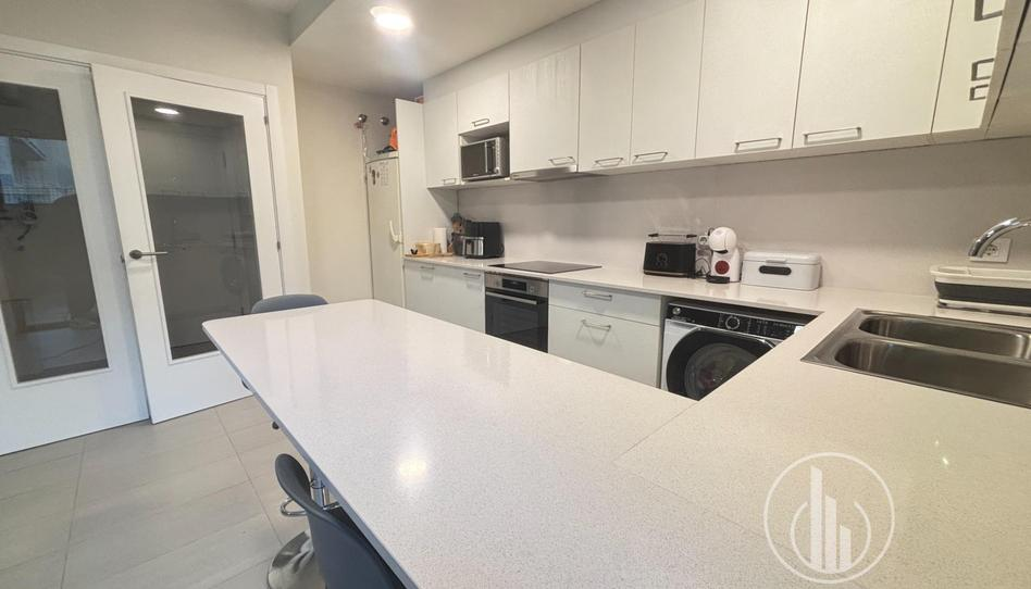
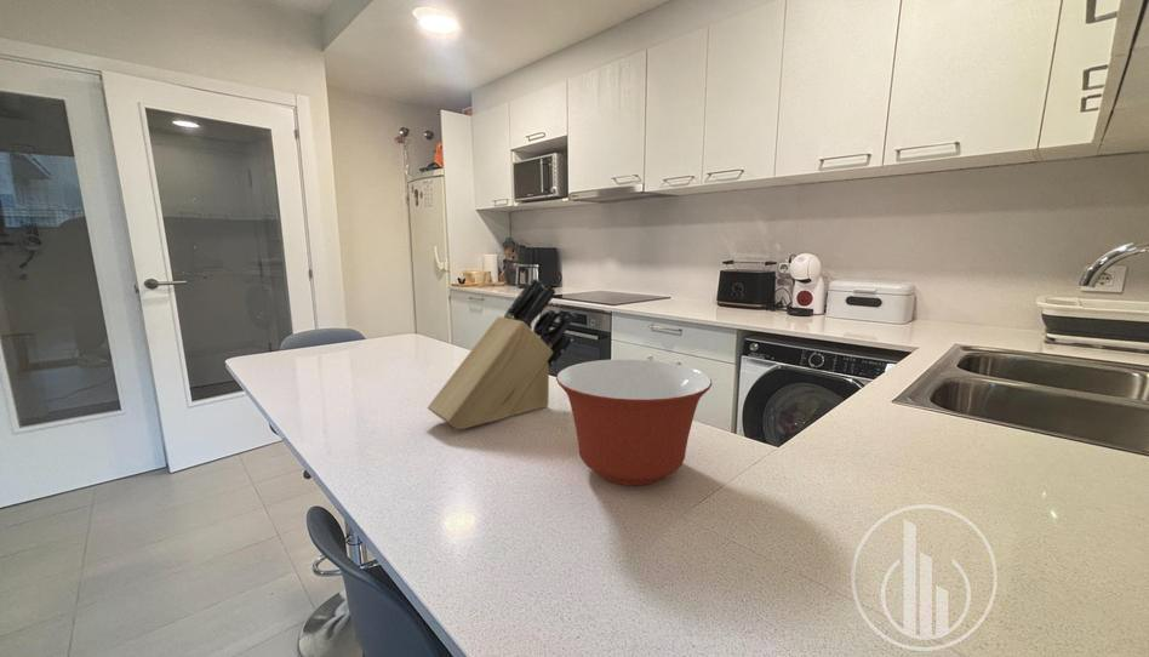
+ mixing bowl (631, 422)
+ knife block (507, 345)
